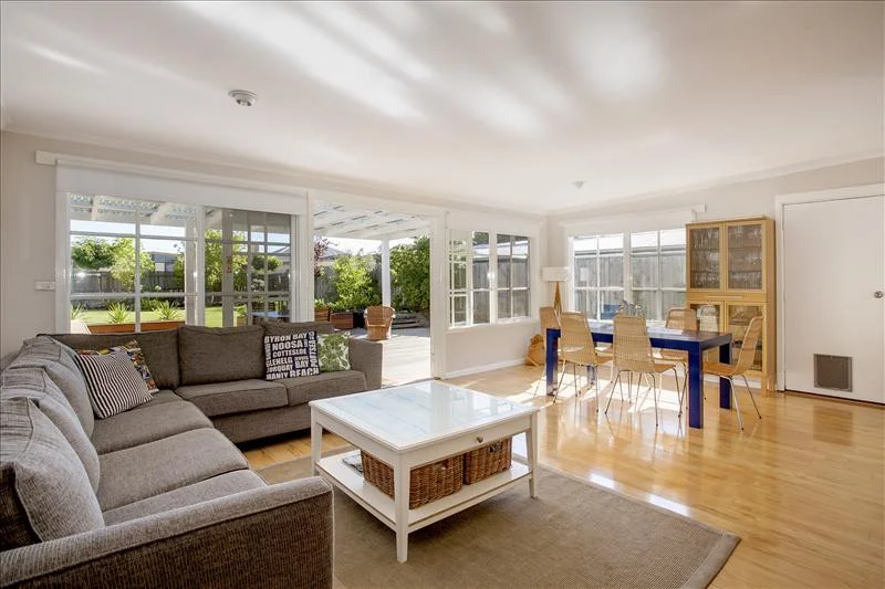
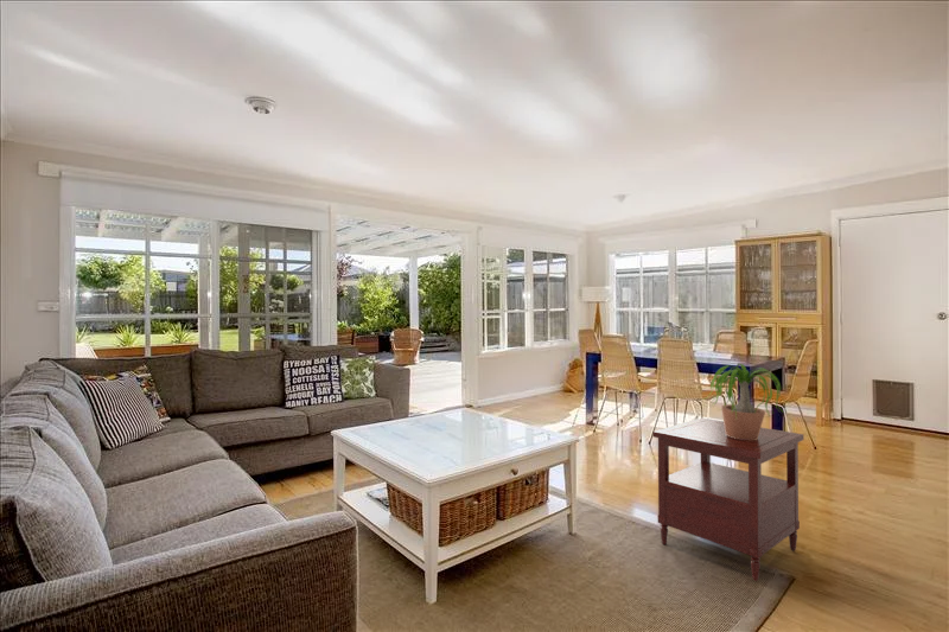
+ side table (727, 490)
+ potted plant (732, 400)
